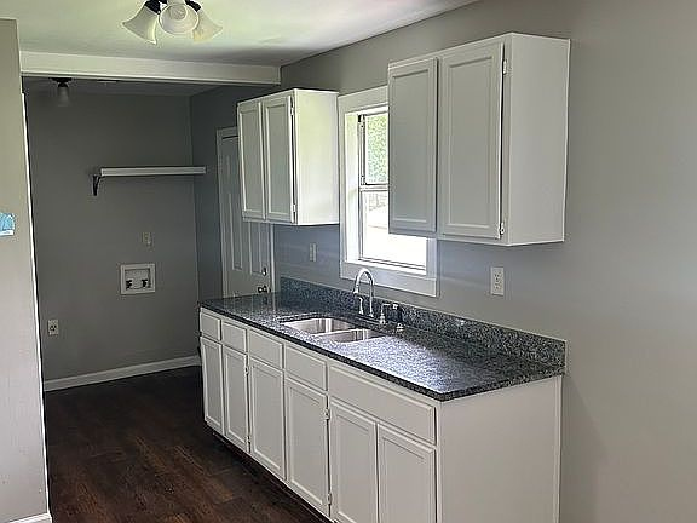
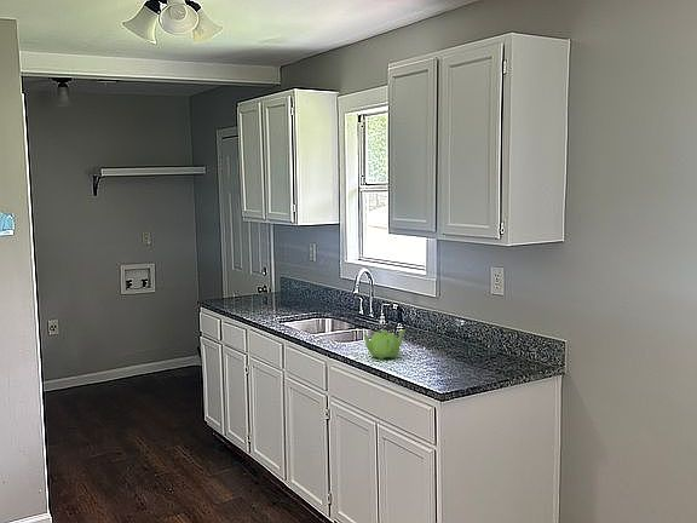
+ teapot (384, 344)
